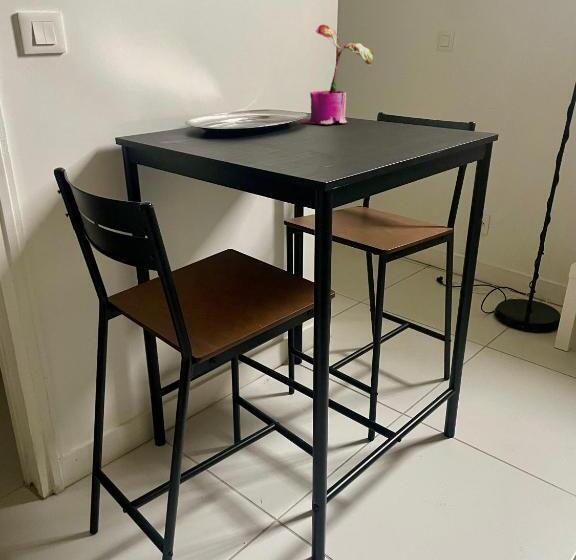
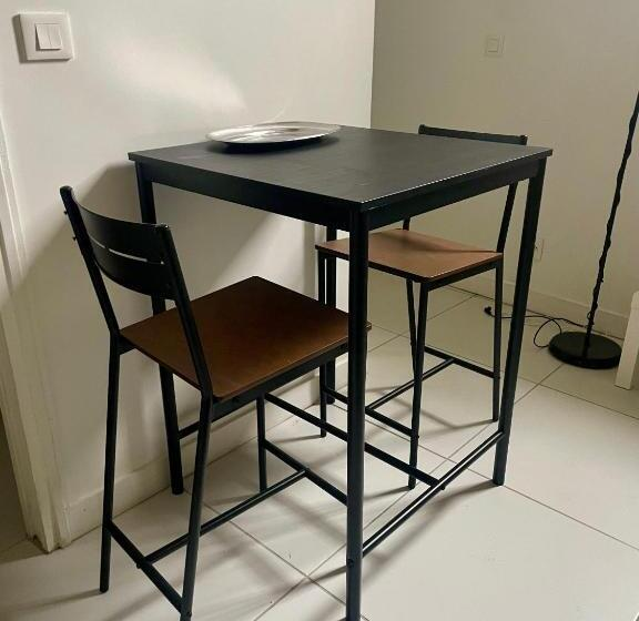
- potted plant (335, 76)
